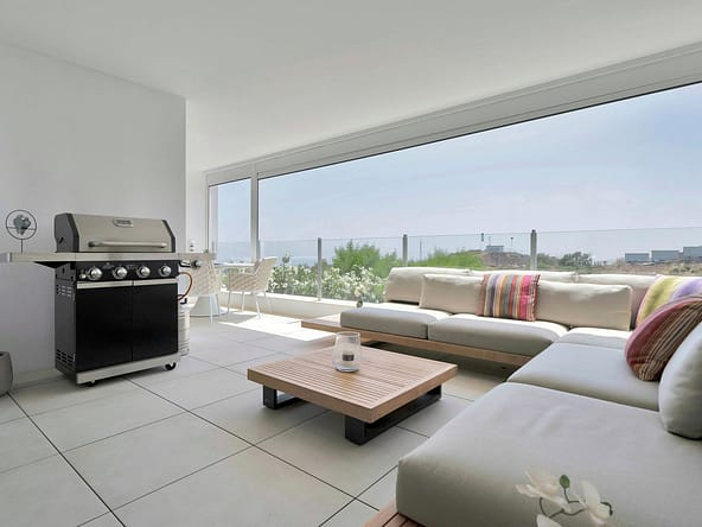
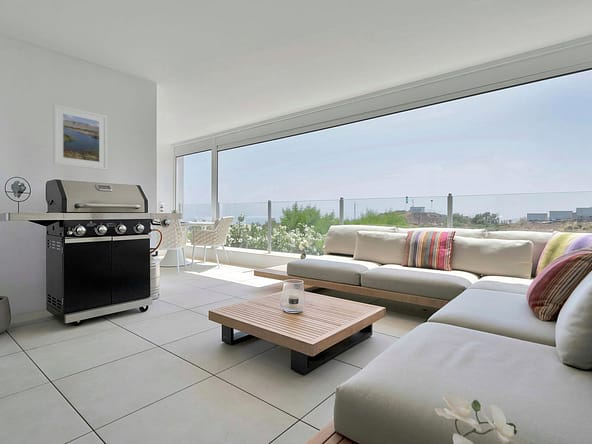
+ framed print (81, 138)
